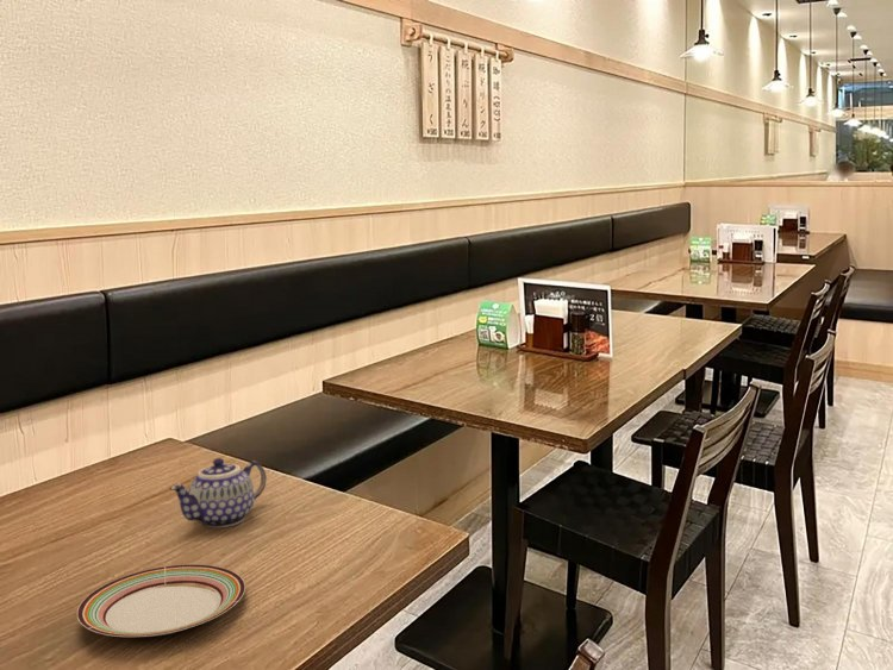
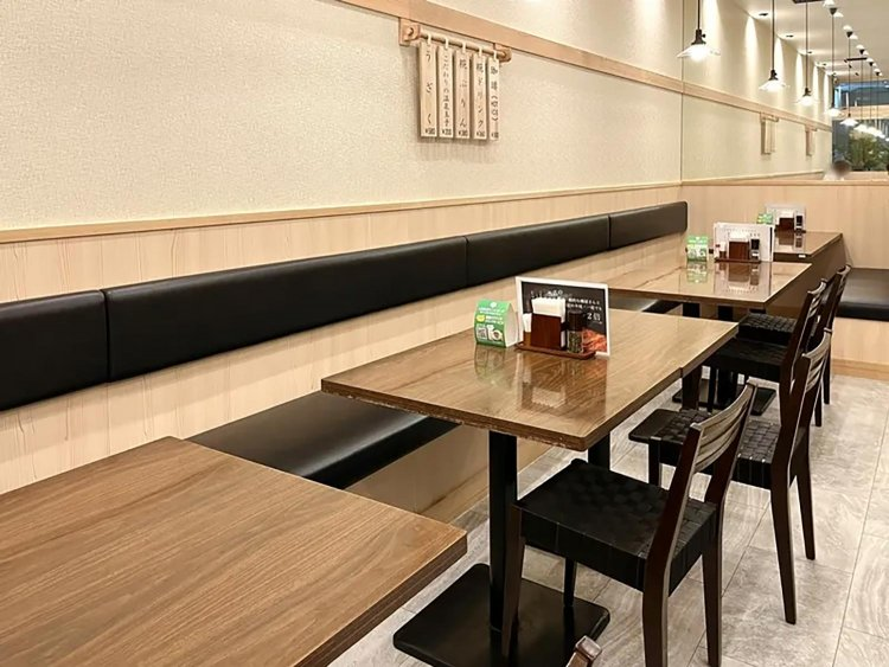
- plate (164, 602)
- teapot (220, 489)
